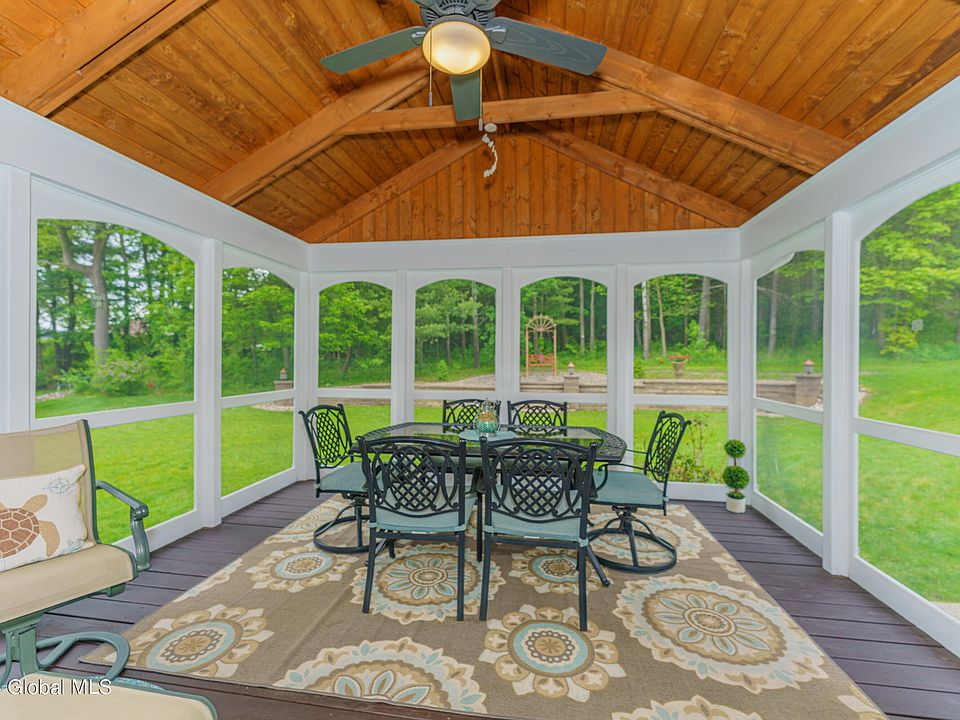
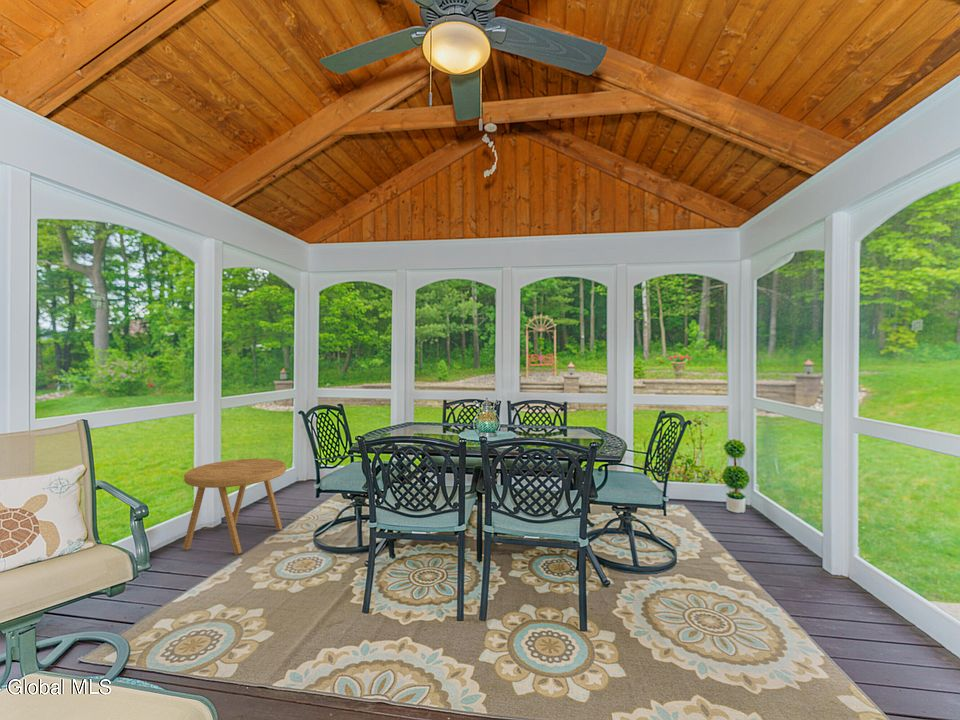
+ side table (237, 503)
